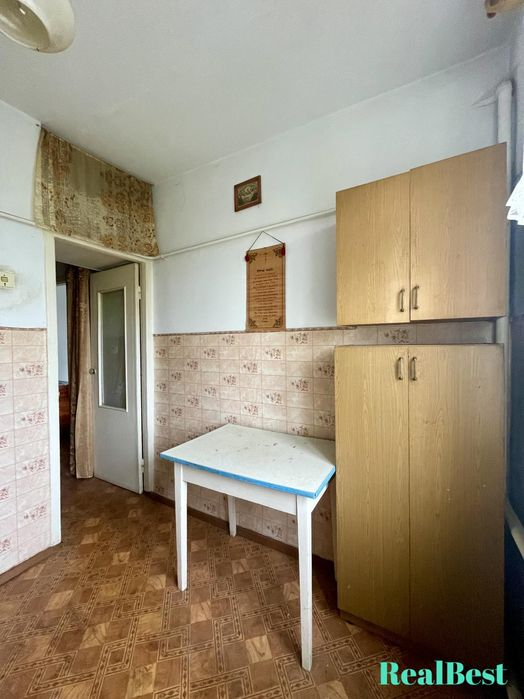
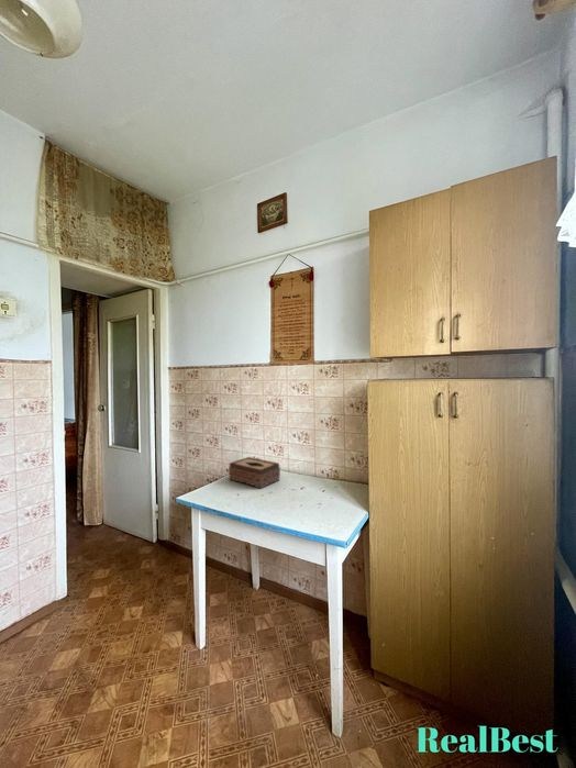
+ tissue box (254, 471)
